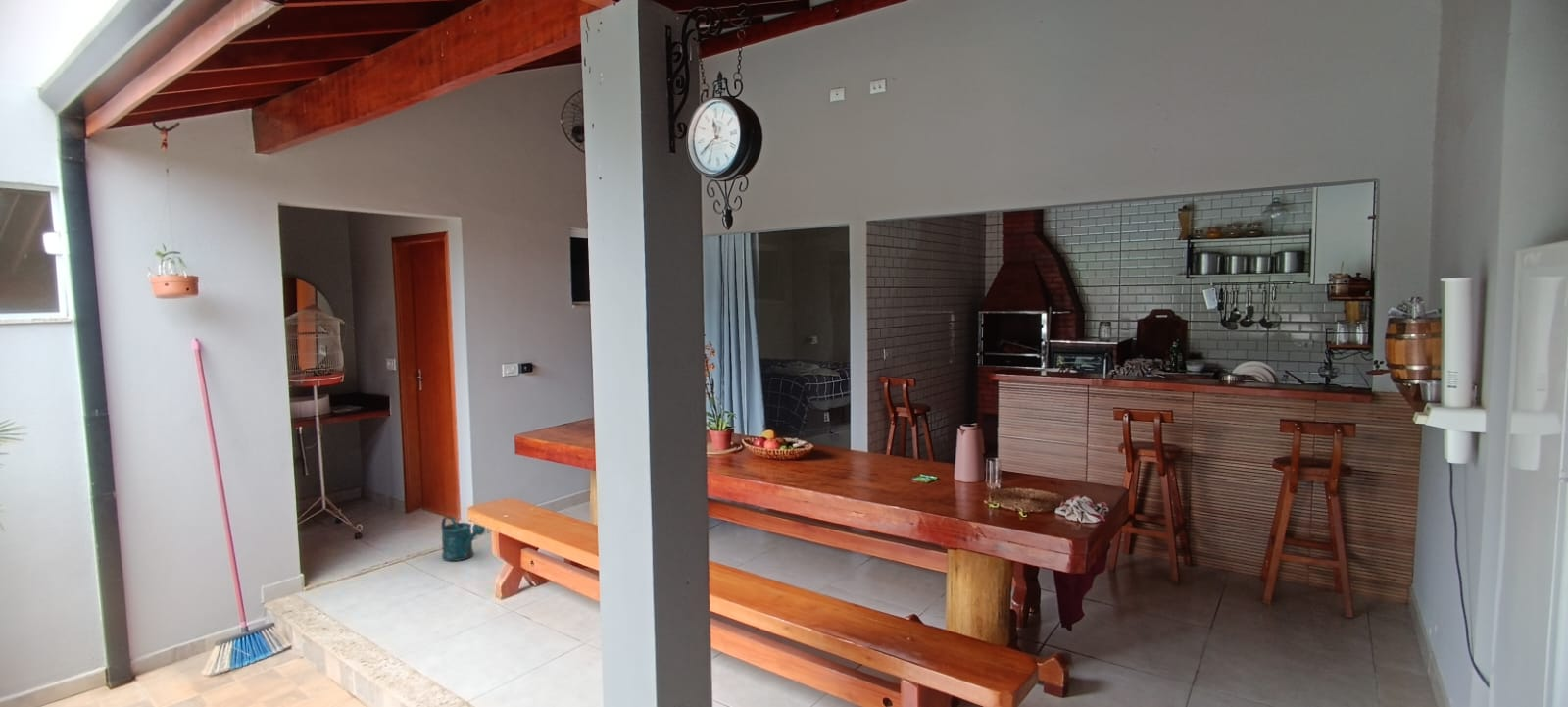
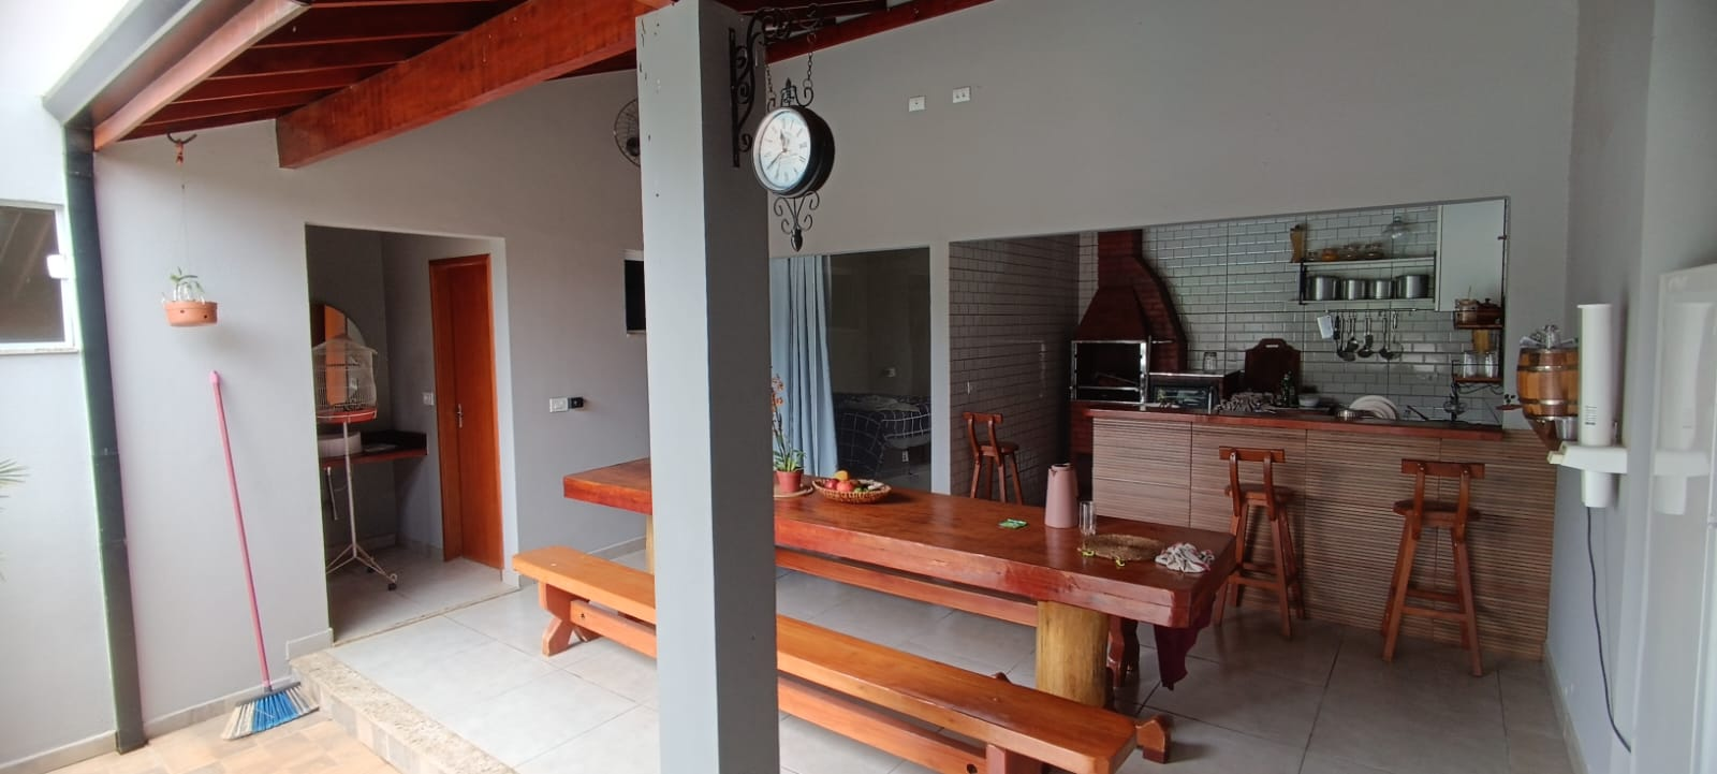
- watering can (463, 538)
